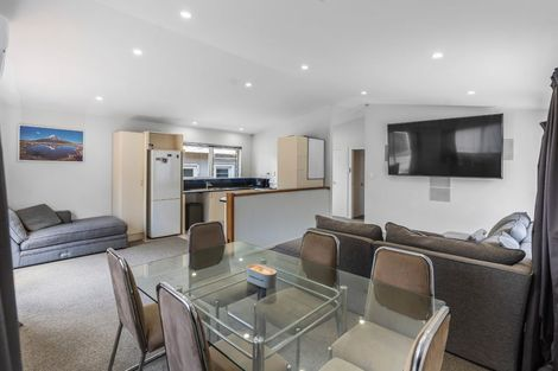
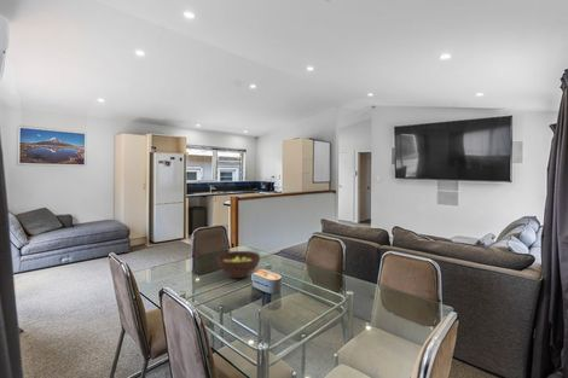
+ fruit bowl (238, 266)
